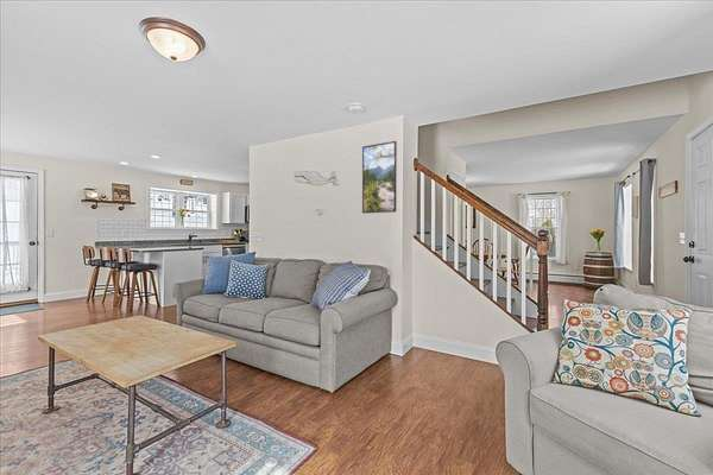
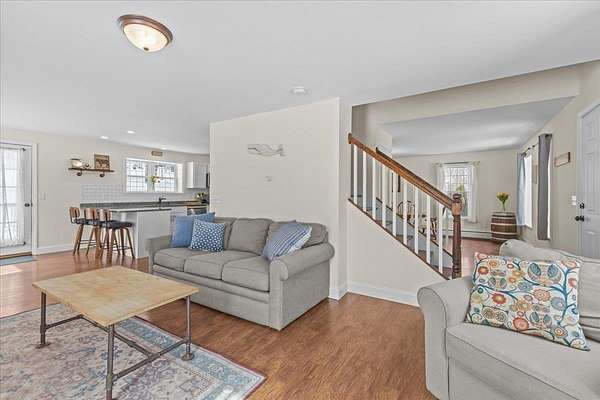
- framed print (378, 178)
